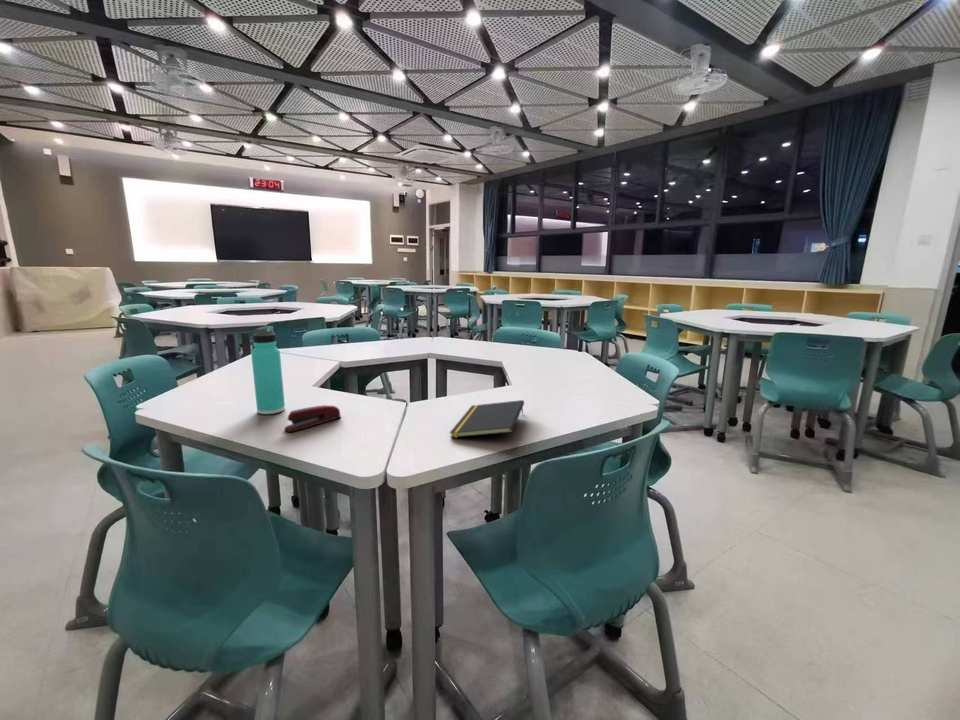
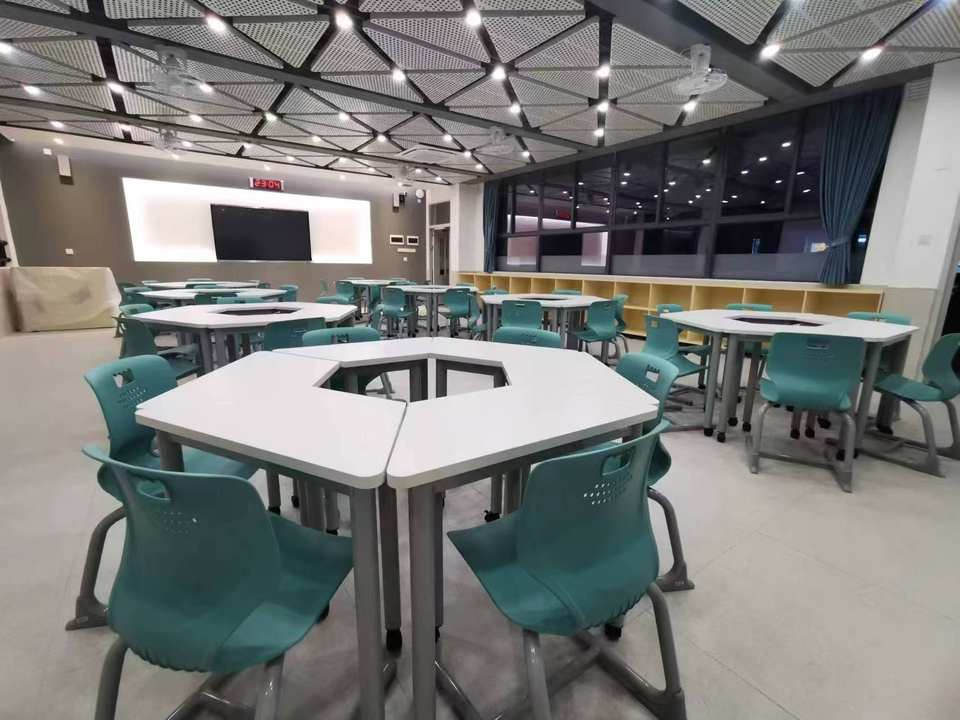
- notepad (489, 417)
- thermos bottle (267, 369)
- stapler (313, 414)
